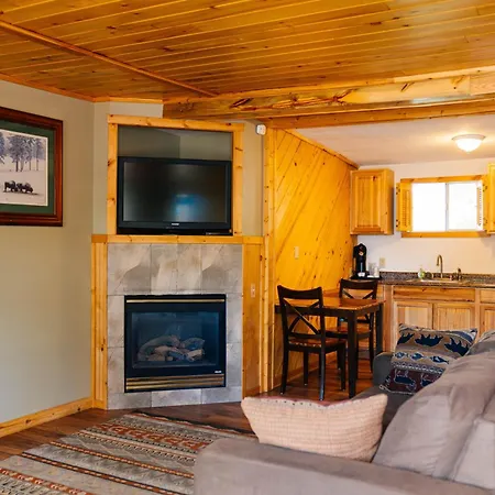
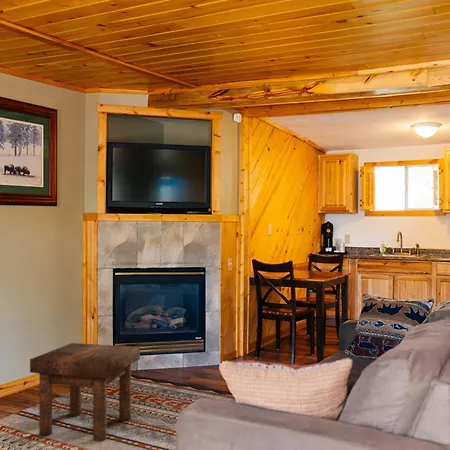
+ stool (88, 386)
